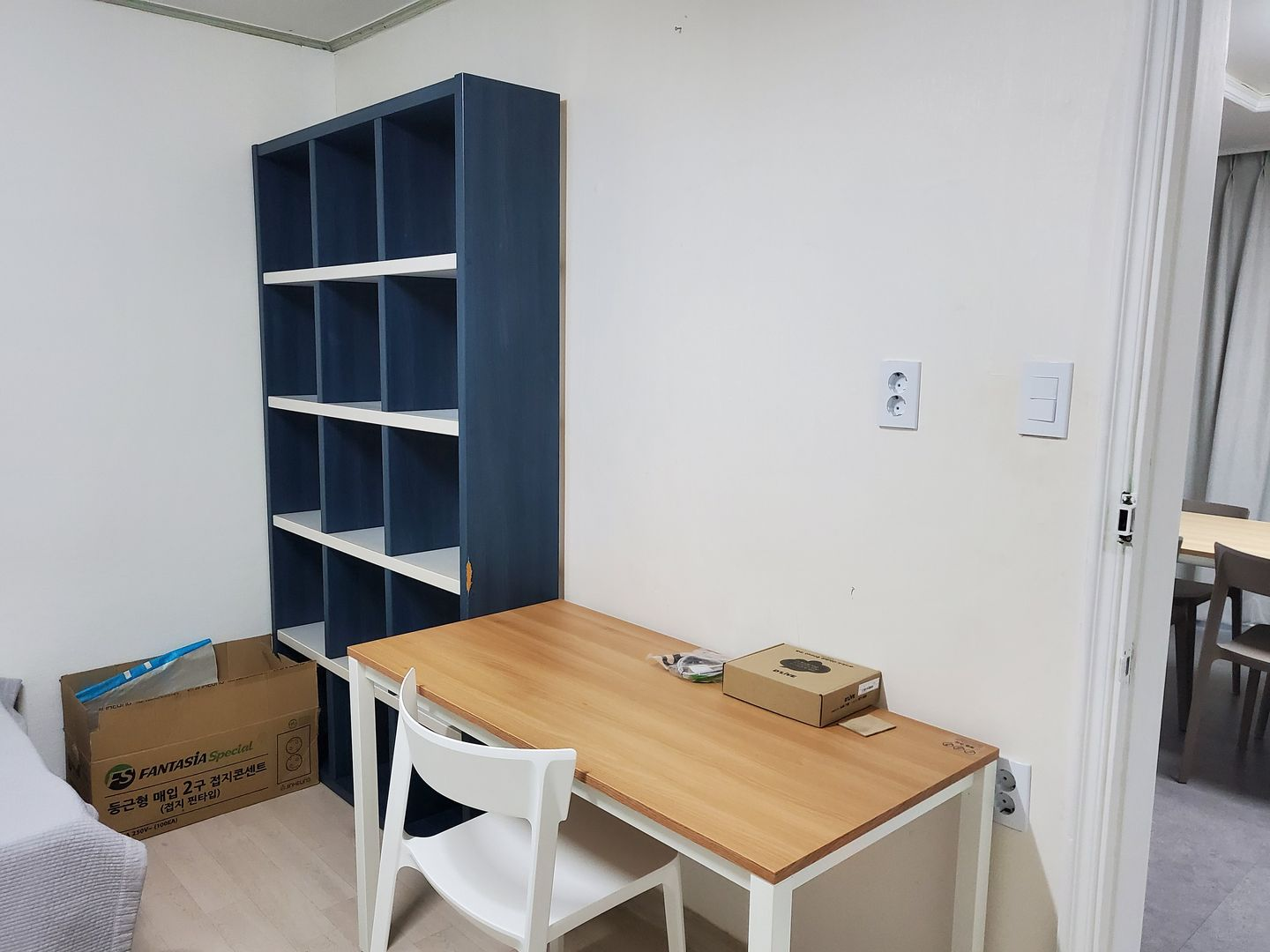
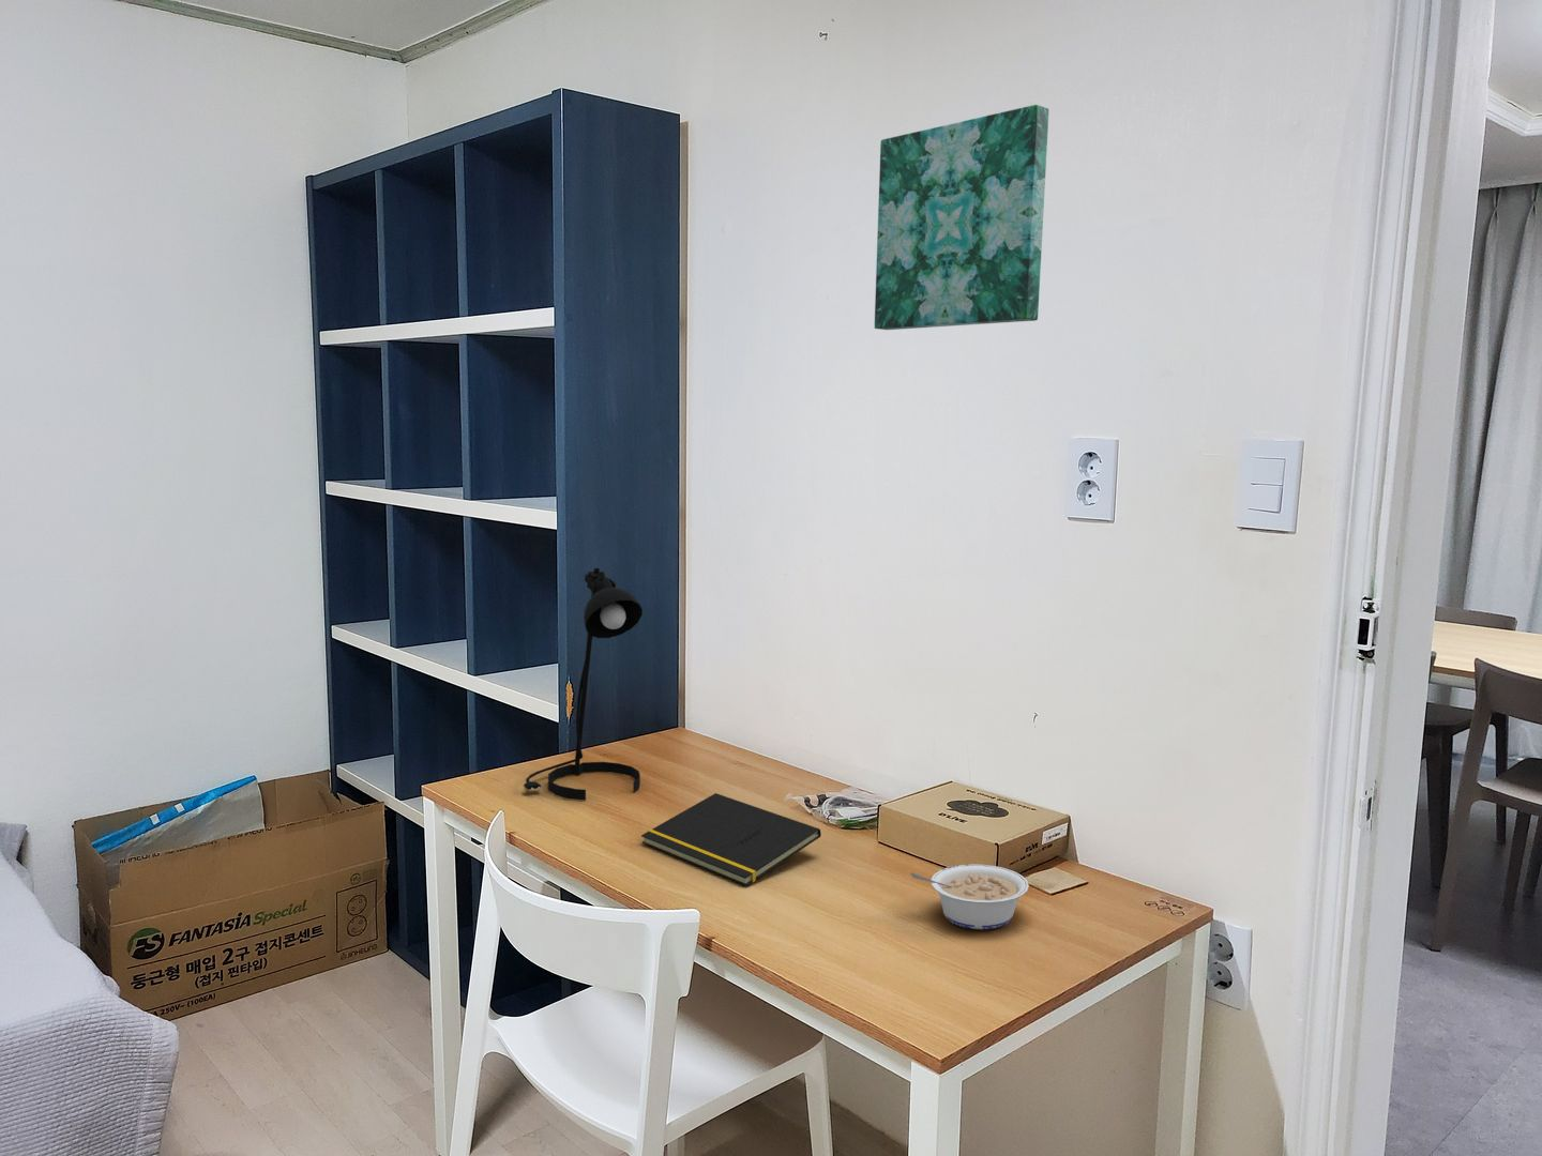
+ desk lamp (585, 680)
+ wall art (956, 226)
+ notepad (730, 835)
+ legume (975, 896)
